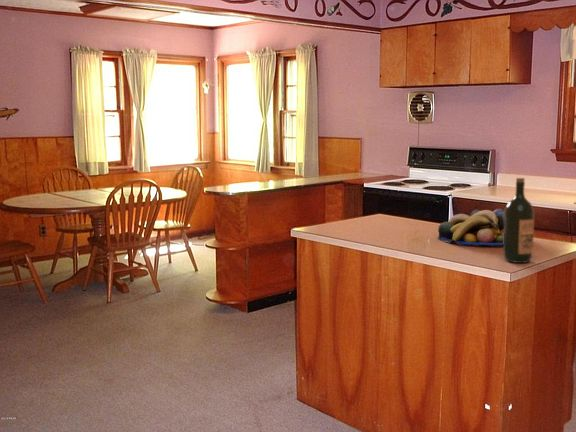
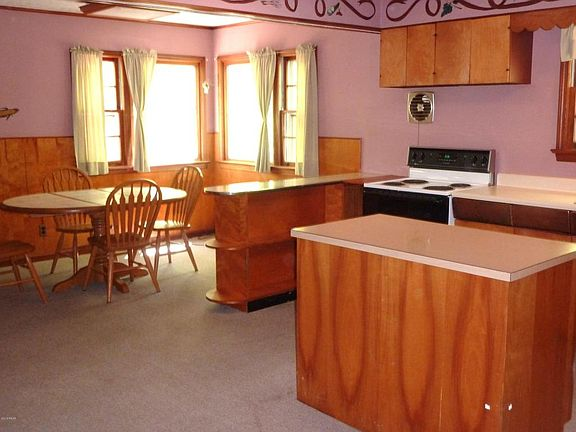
- wine bottle (519, 219)
- fruit bowl (481, 224)
